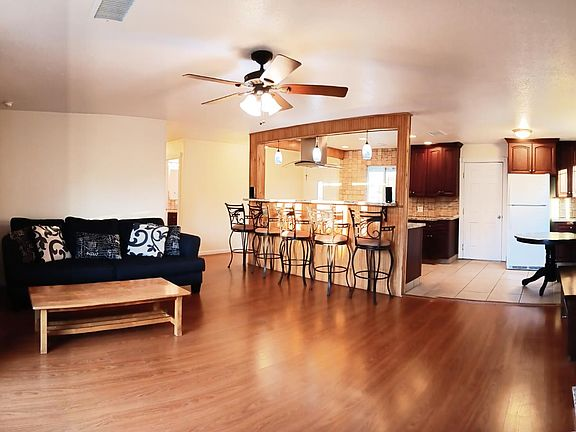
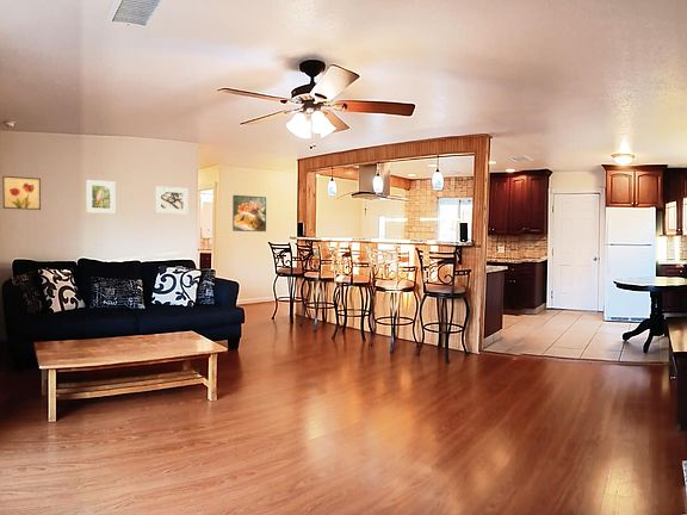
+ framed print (249, 213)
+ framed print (172, 200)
+ wall art (21, 193)
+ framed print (100, 197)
